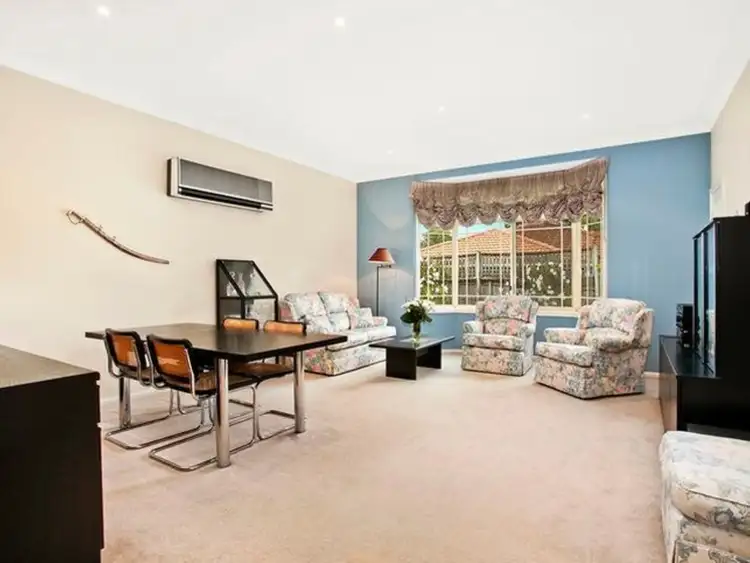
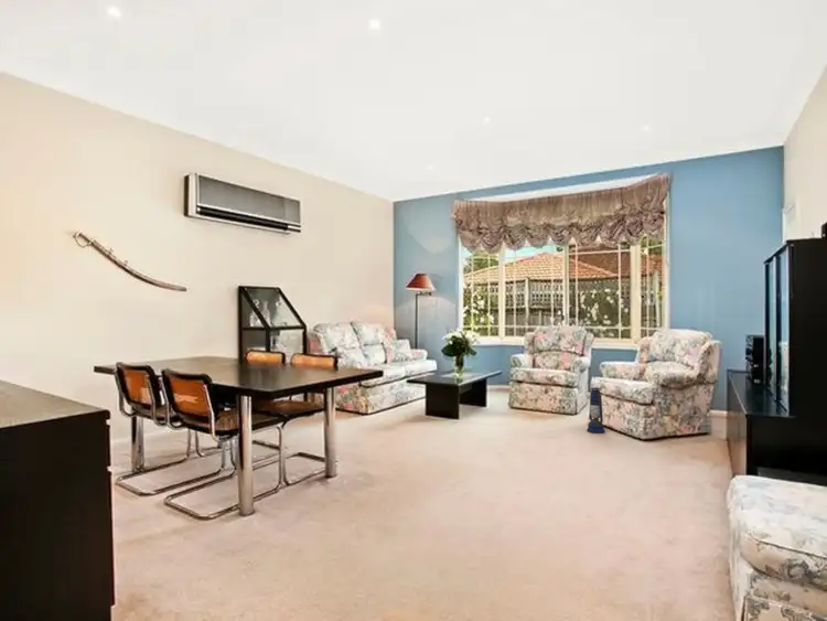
+ lantern (595, 406)
